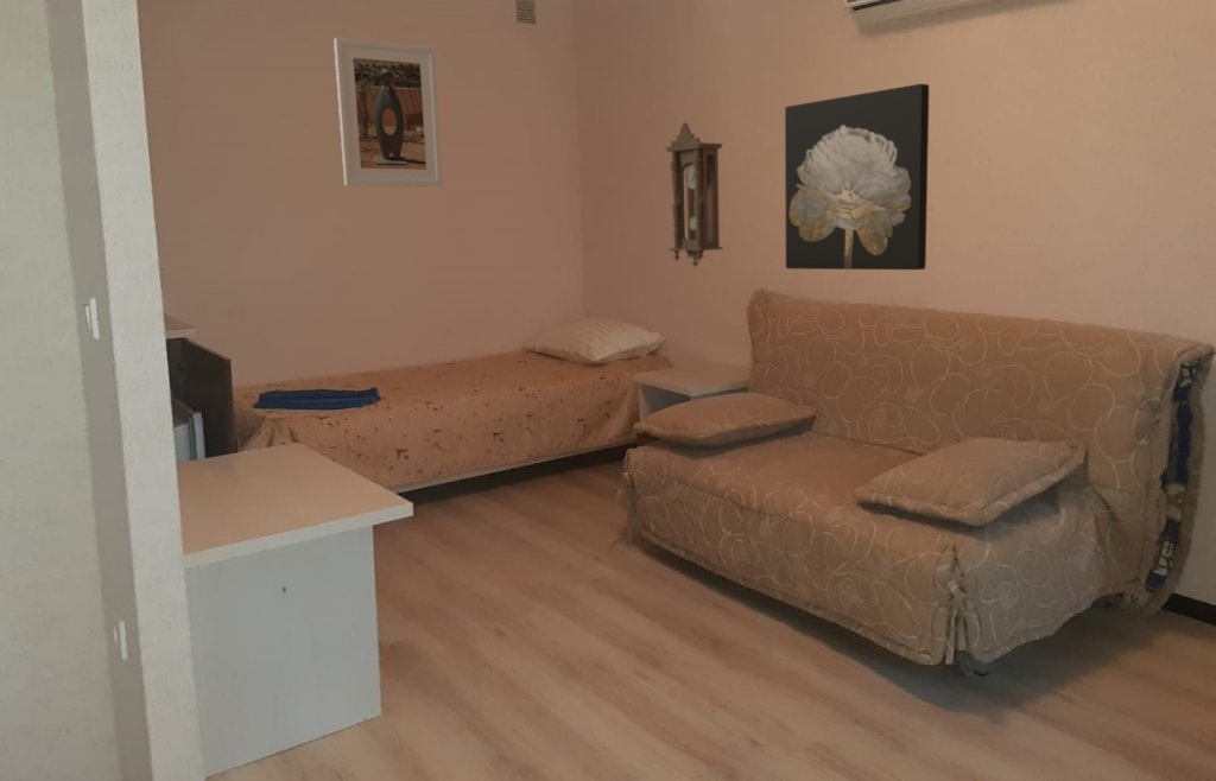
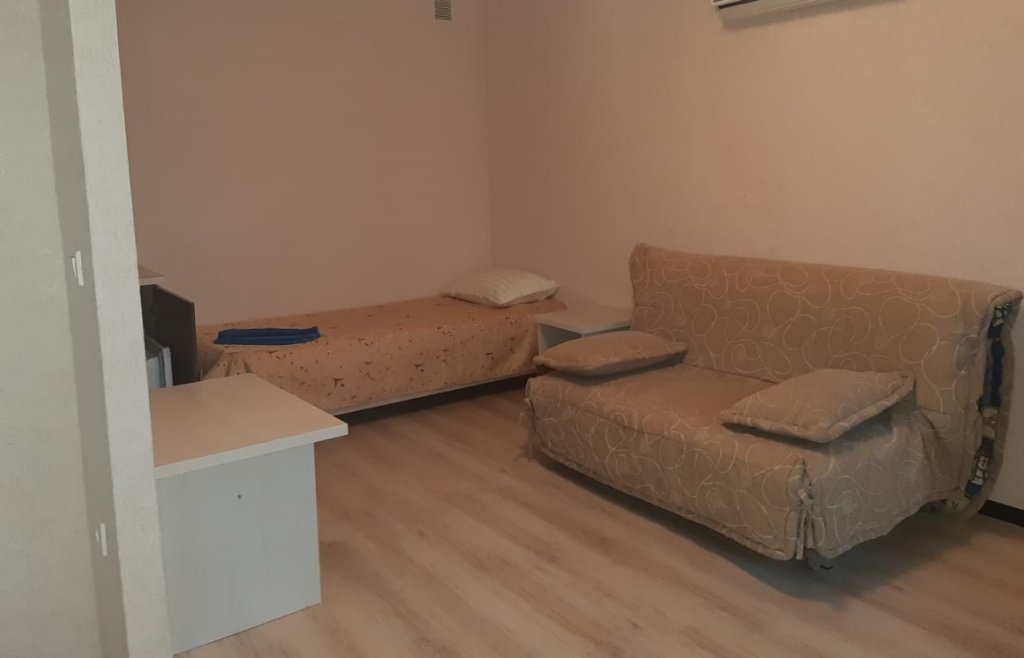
- wall art (851, 183)
- pendulum clock (695, 196)
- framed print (390, 115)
